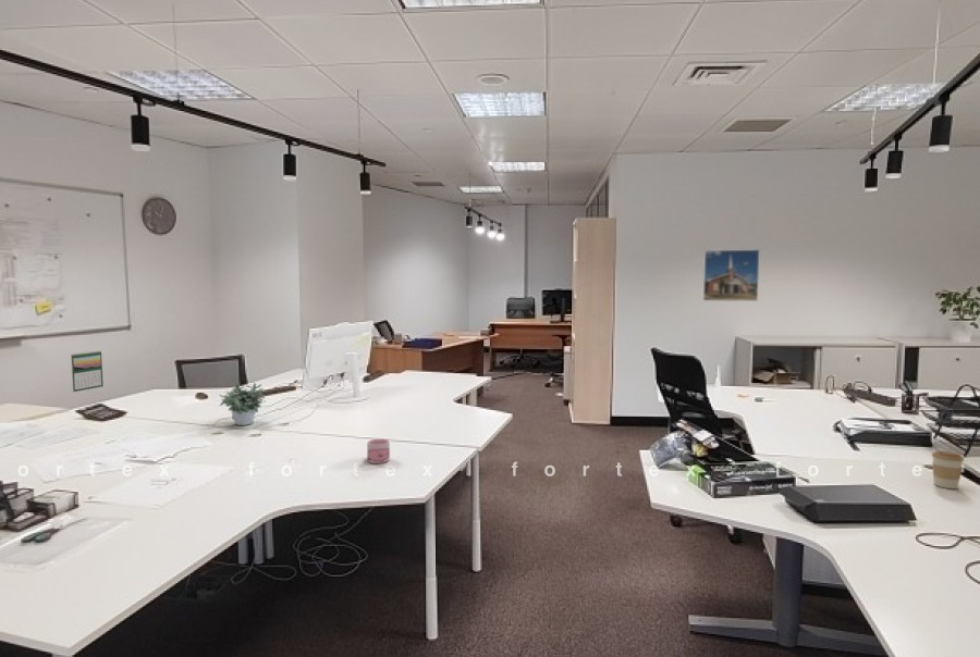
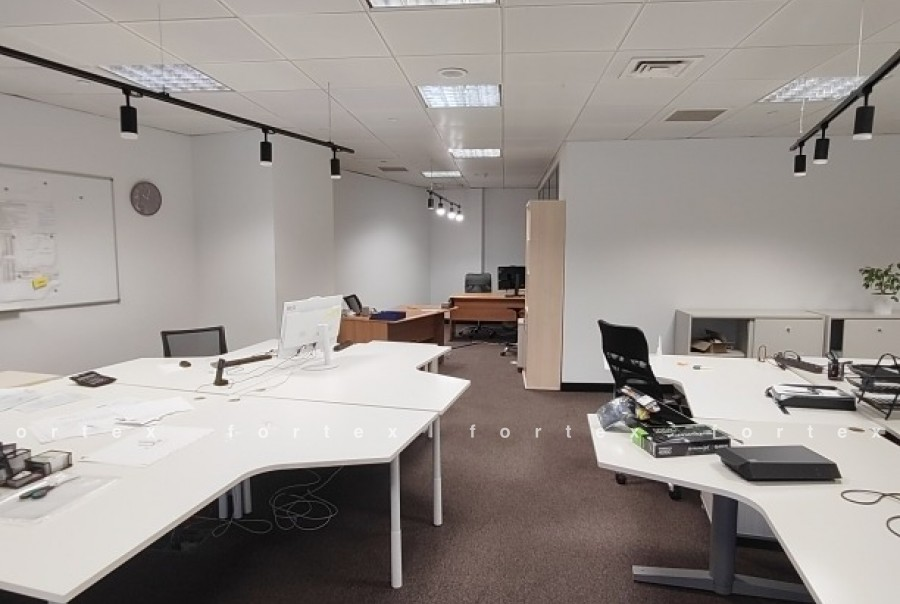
- potted plant (241, 404)
- mug (377, 449)
- coffee cup (946, 468)
- calendar (87, 370)
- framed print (731, 275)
